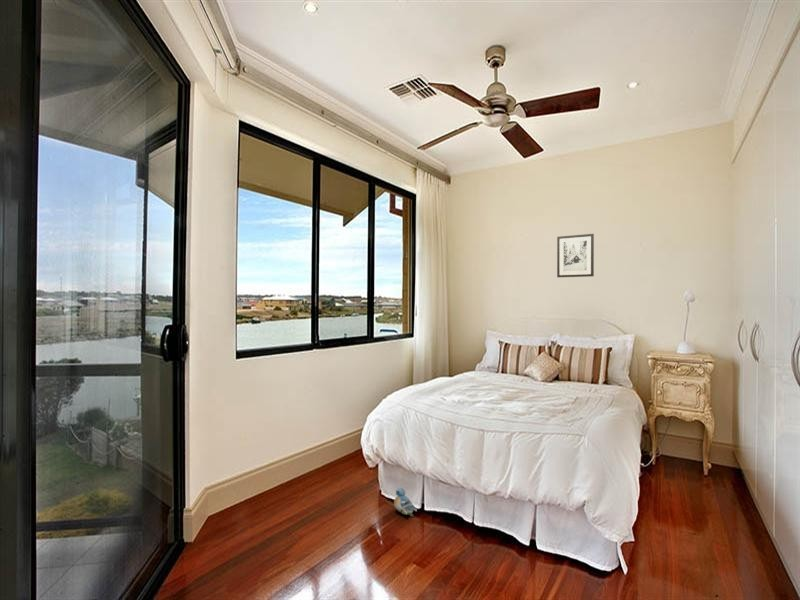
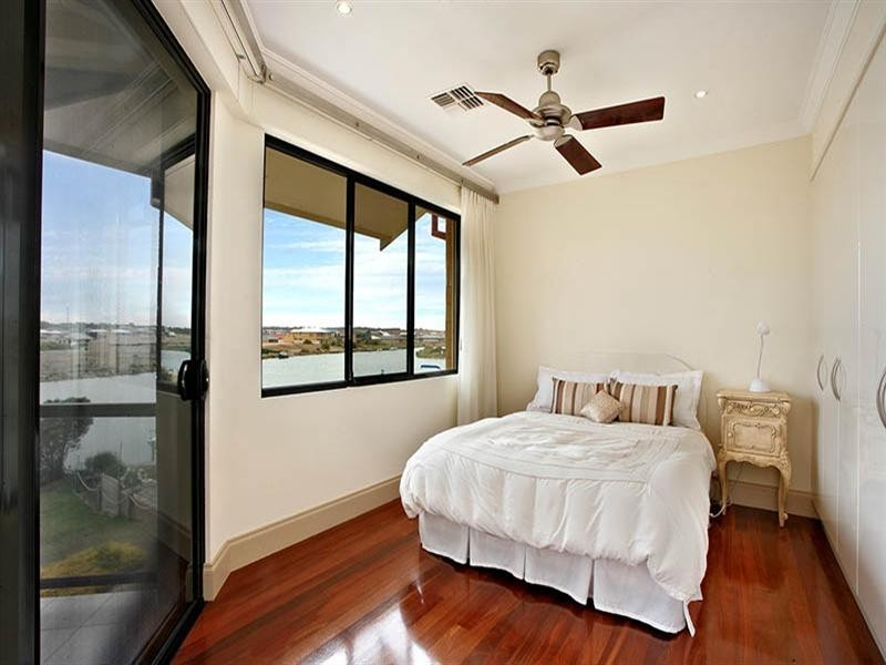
- wall art (575, 256)
- plush toy (403, 502)
